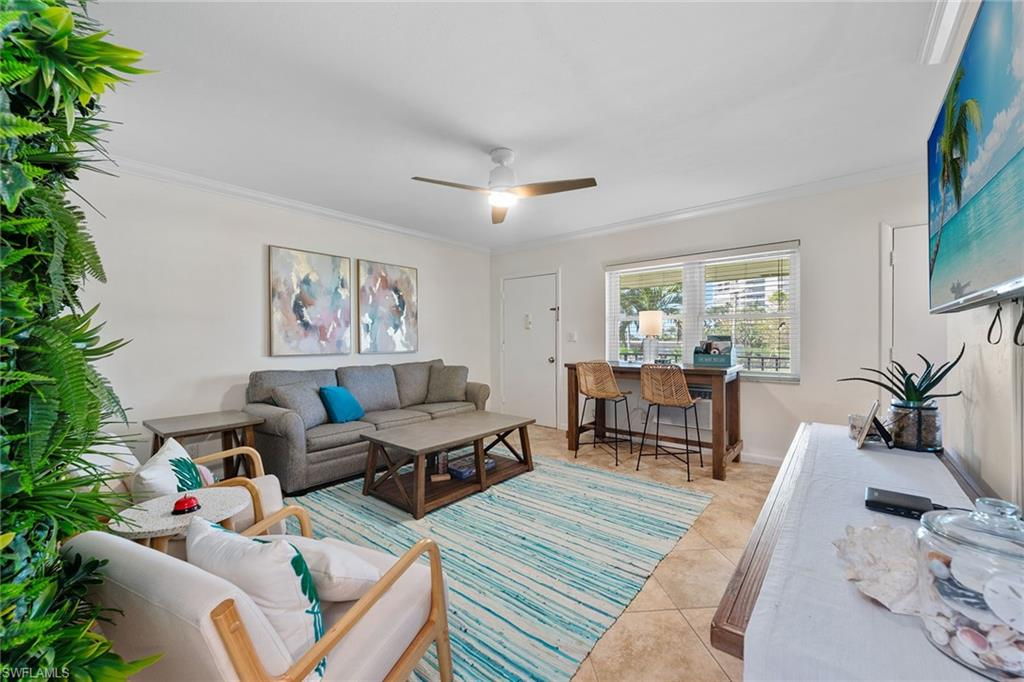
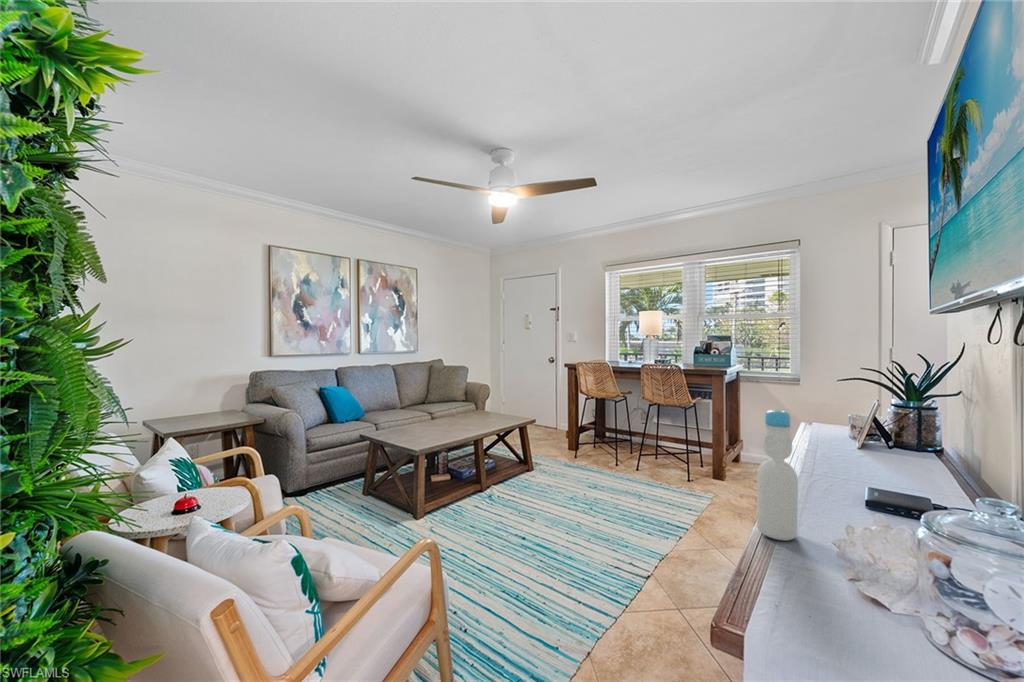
+ bottle (777, 471)
